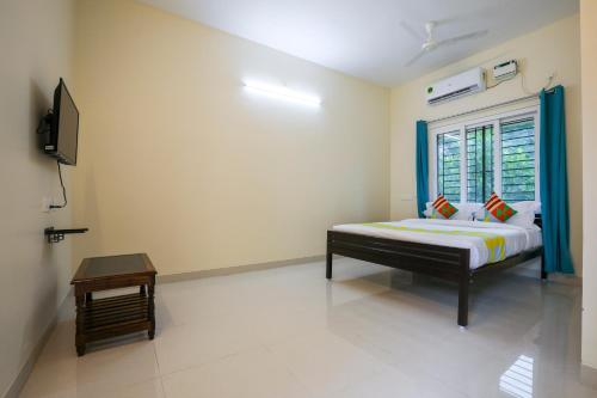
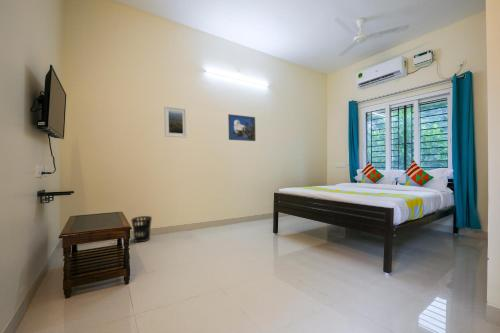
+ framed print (242, 128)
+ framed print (175, 122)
+ wastebasket (141, 228)
